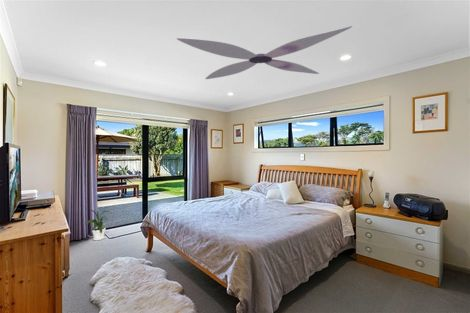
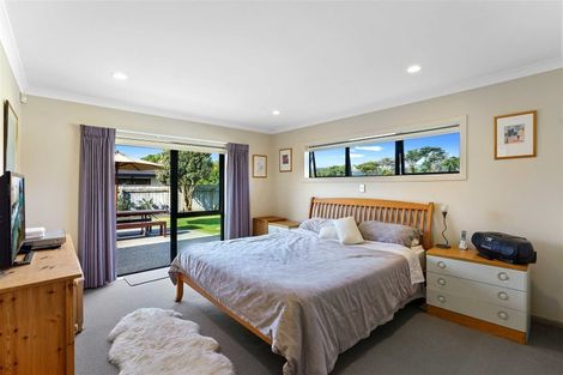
- house plant (98, 223)
- ceiling fan (260, 57)
